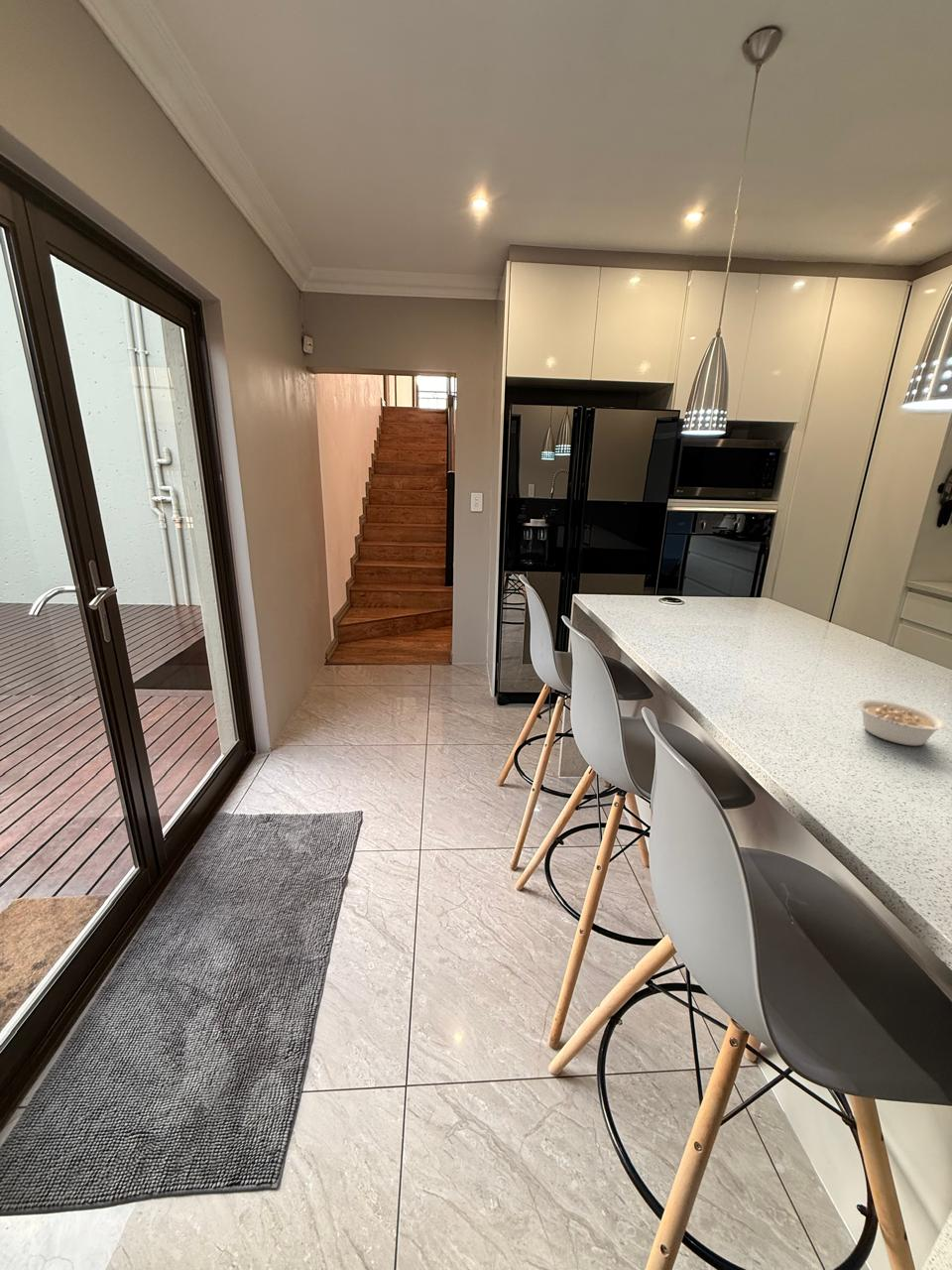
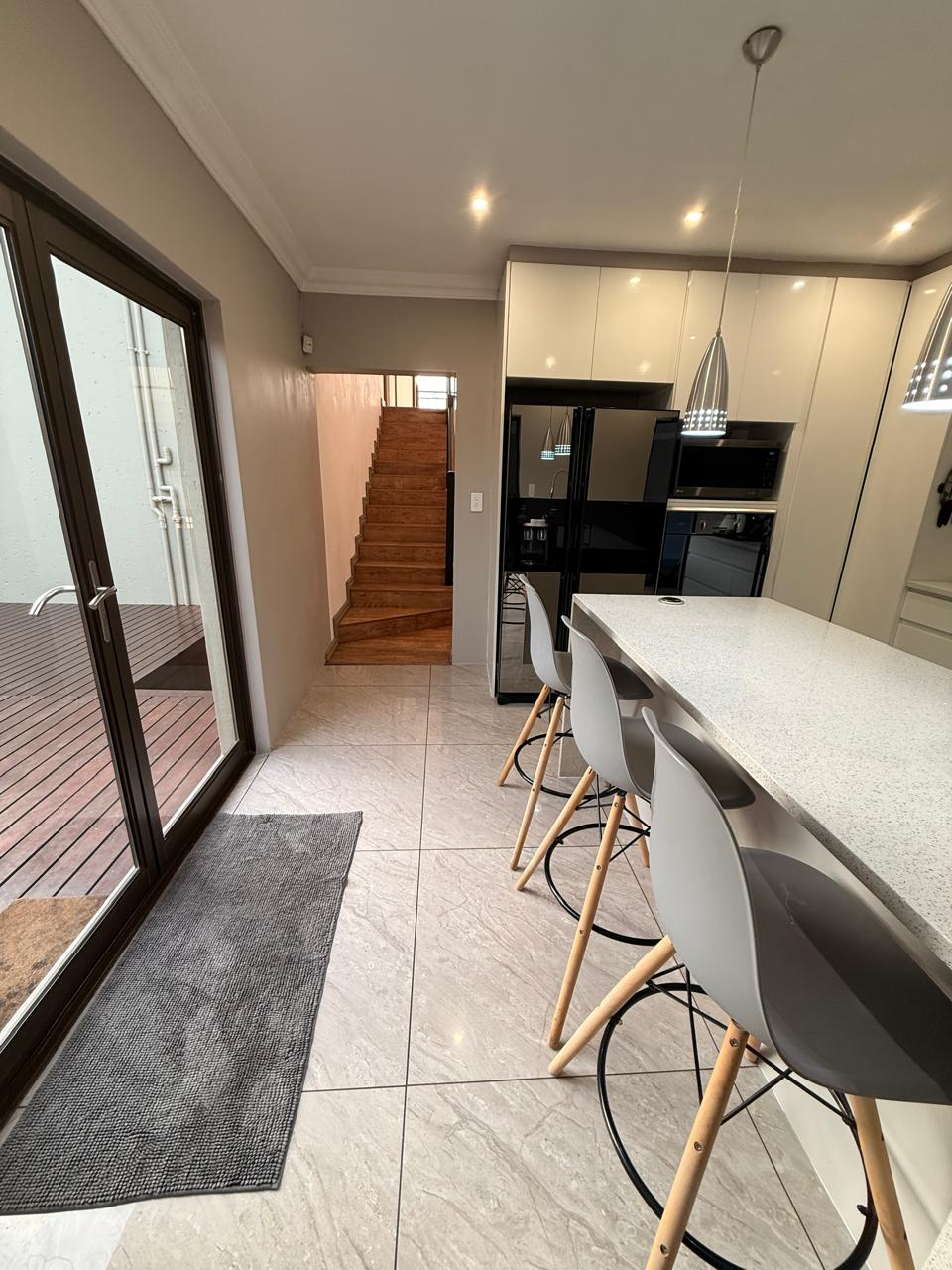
- legume (900, 722)
